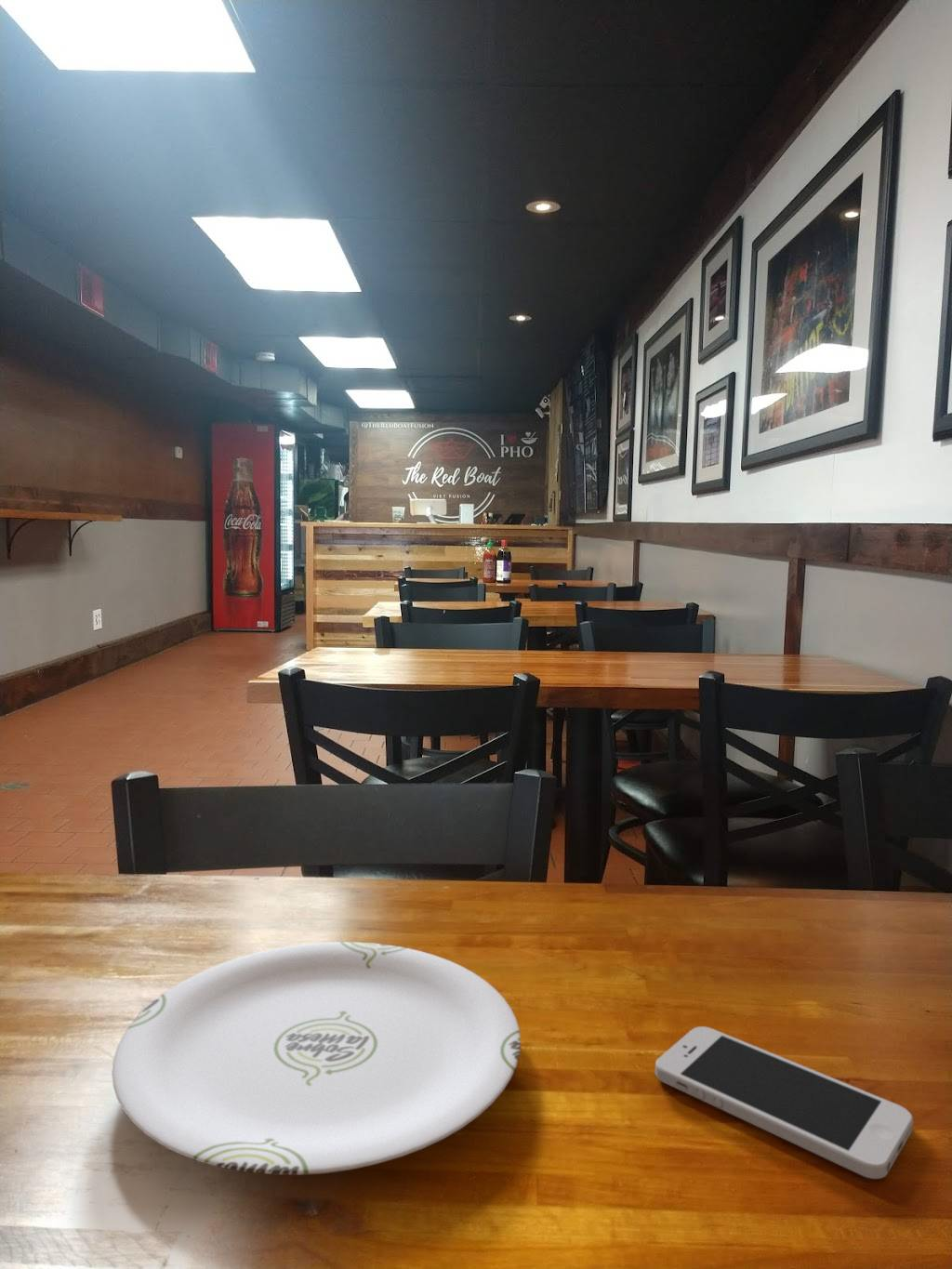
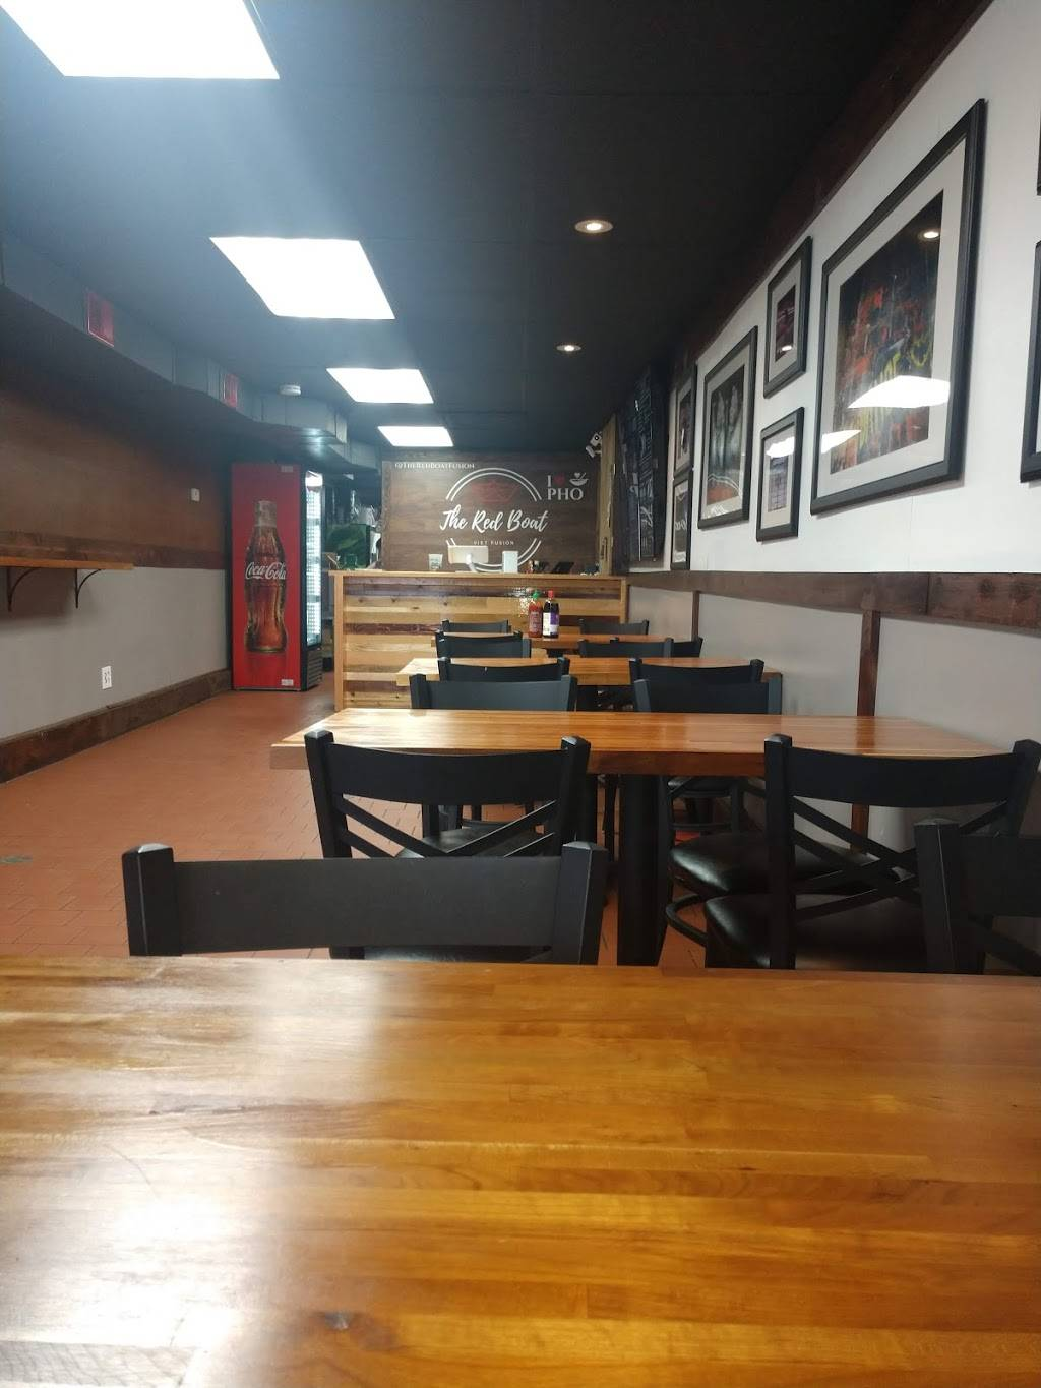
- smartphone (777, 1093)
- plate (324, 1047)
